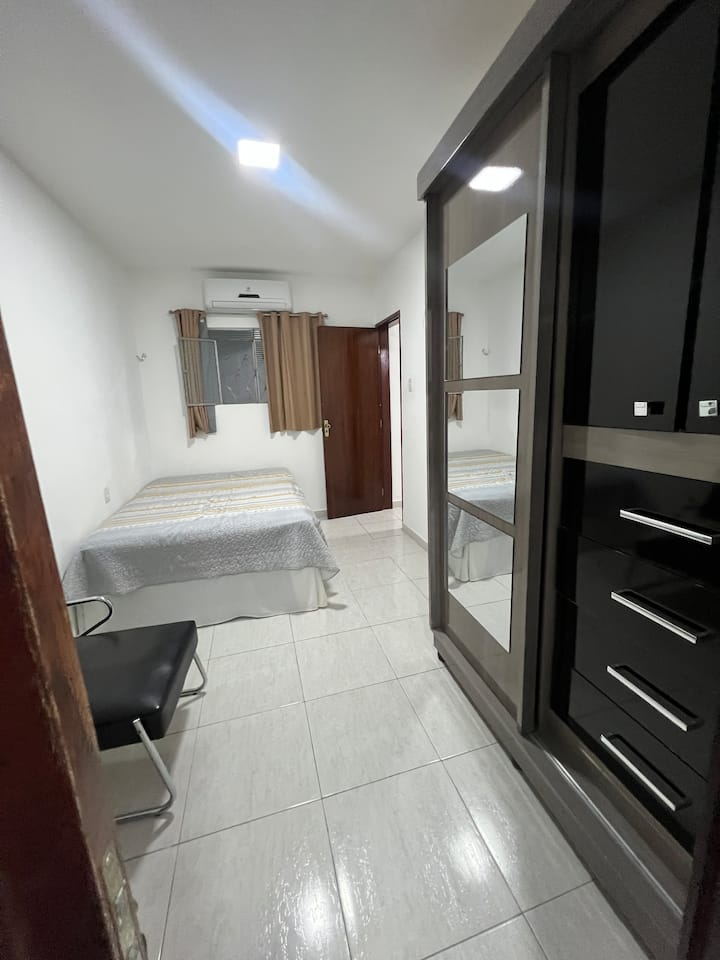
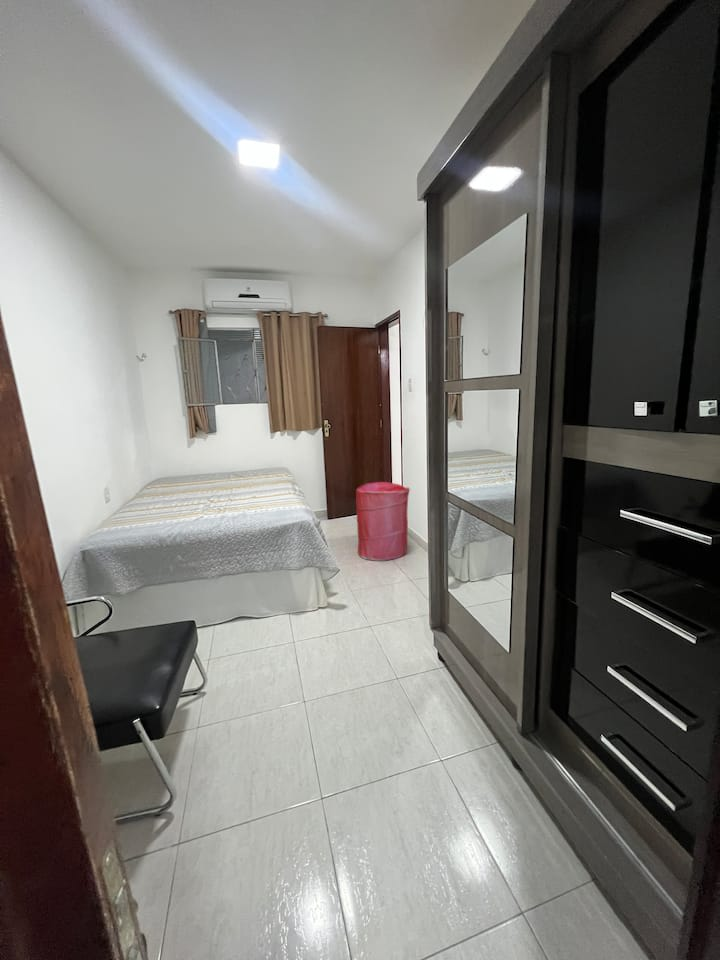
+ laundry hamper (383, 518)
